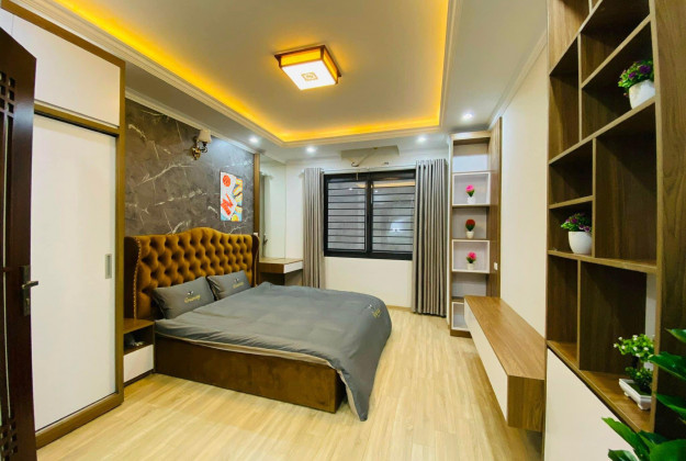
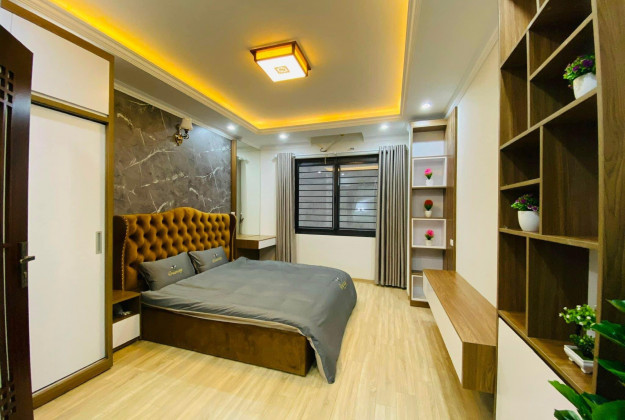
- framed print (230, 198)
